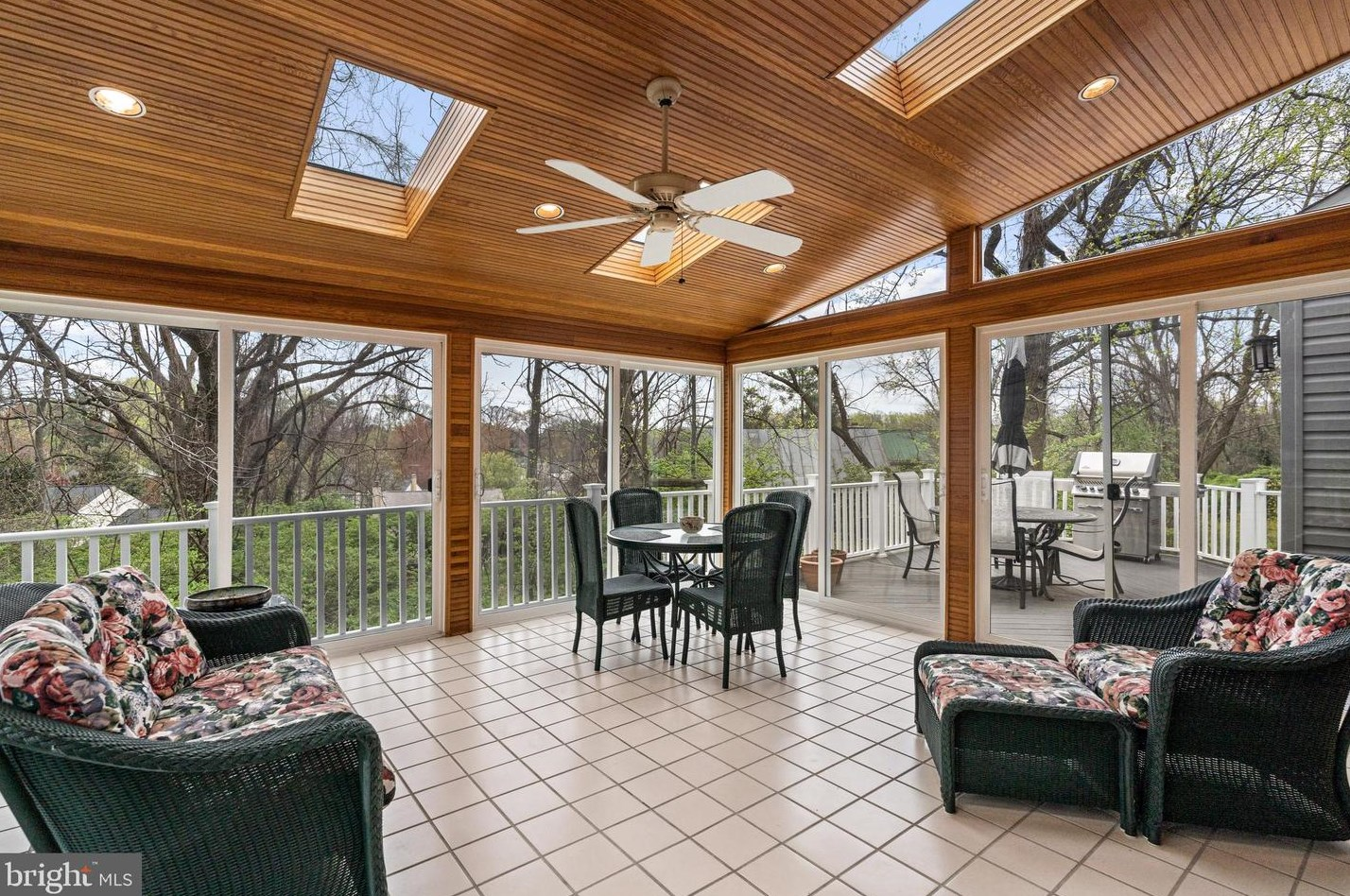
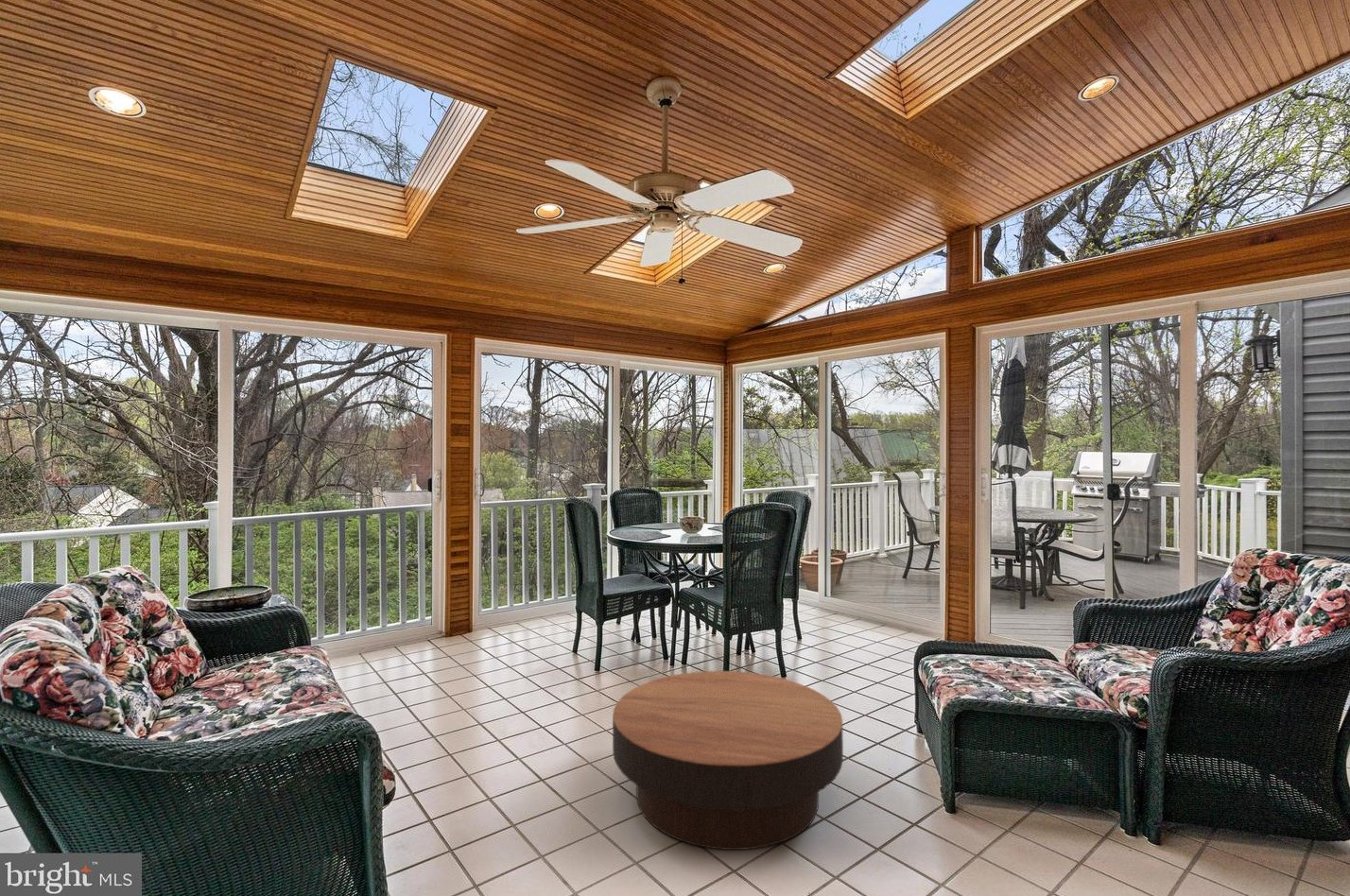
+ coffee table (726, 751)
